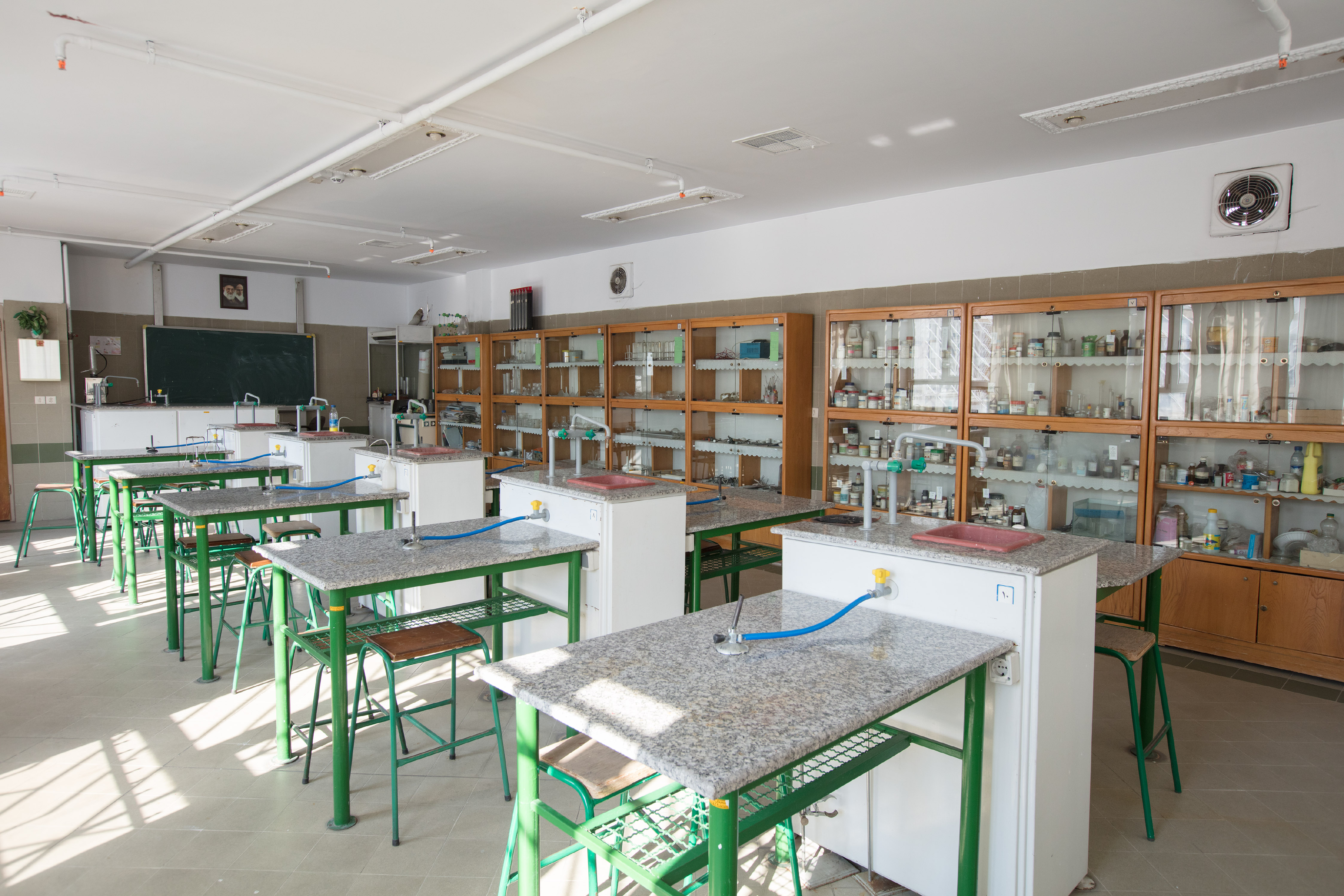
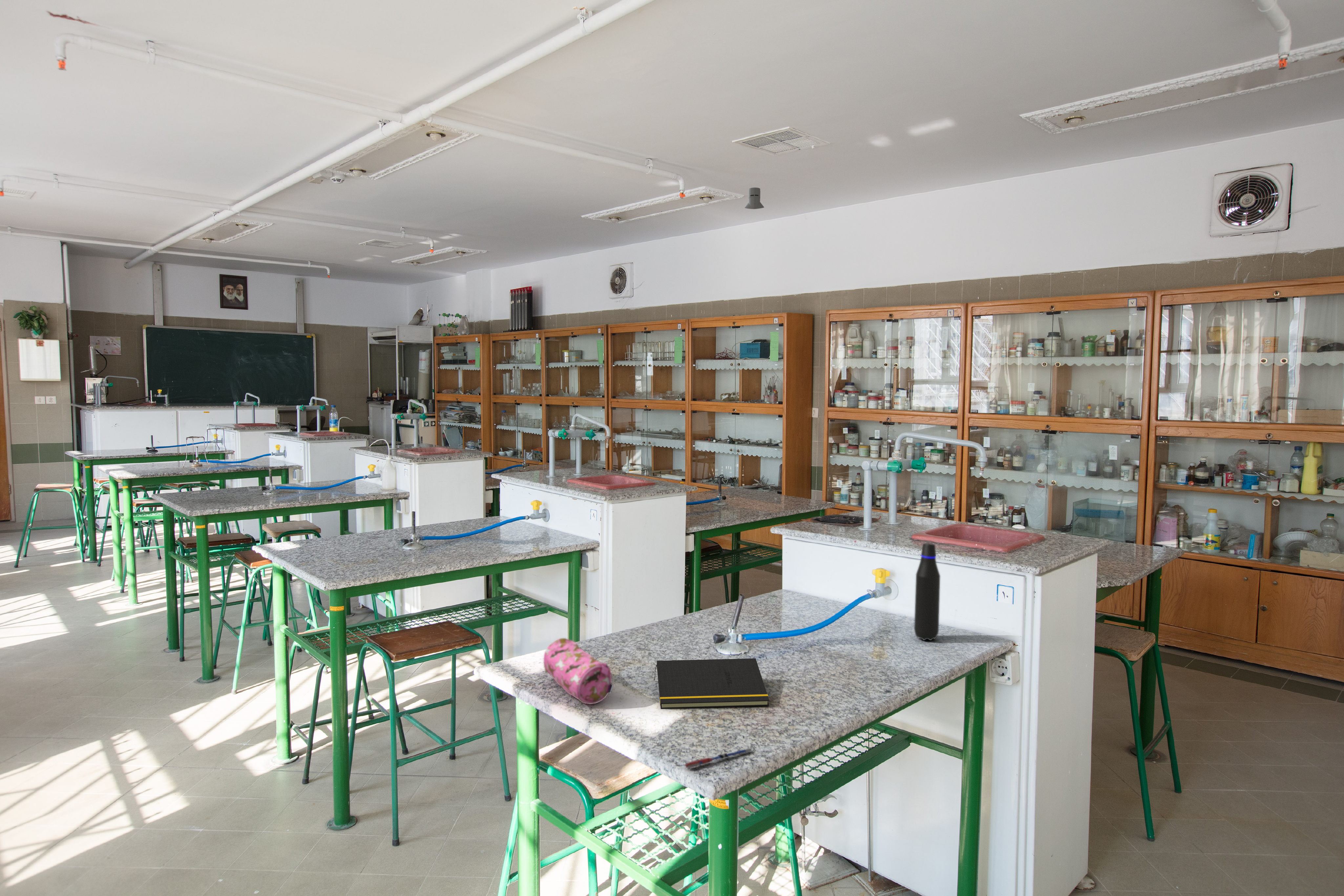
+ notepad (710, 682)
+ pen (719, 757)
+ pencil case (576, 669)
+ water bottle (927, 592)
+ knight helmet (754, 200)
